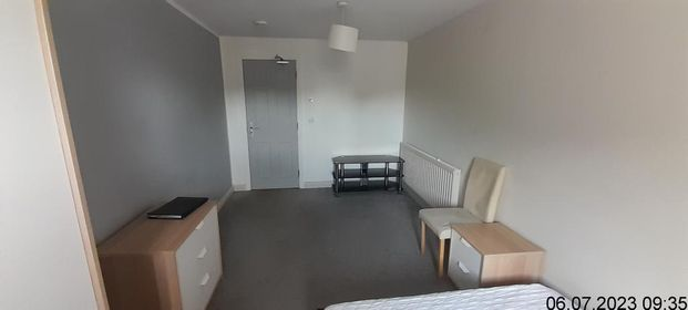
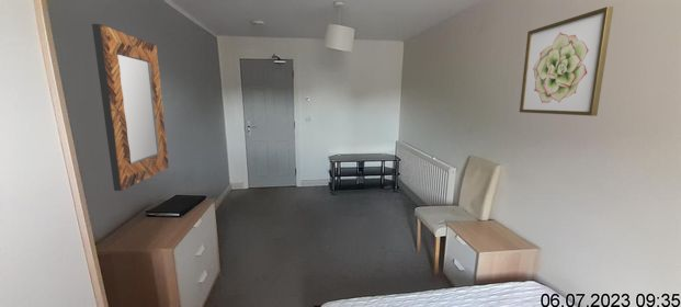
+ home mirror (137, 110)
+ wall art (558, 68)
